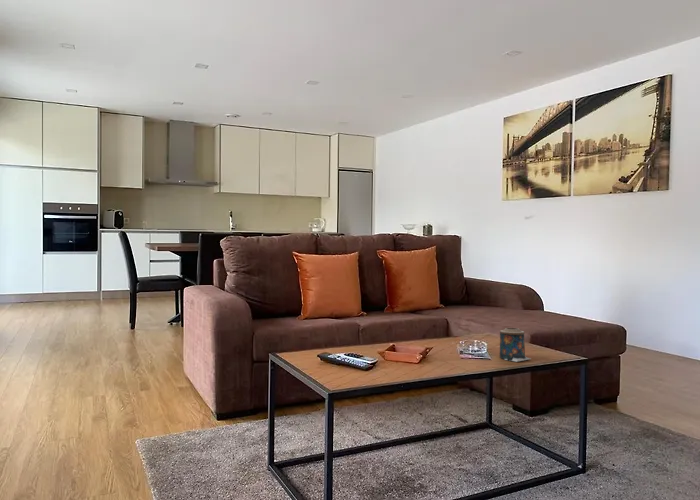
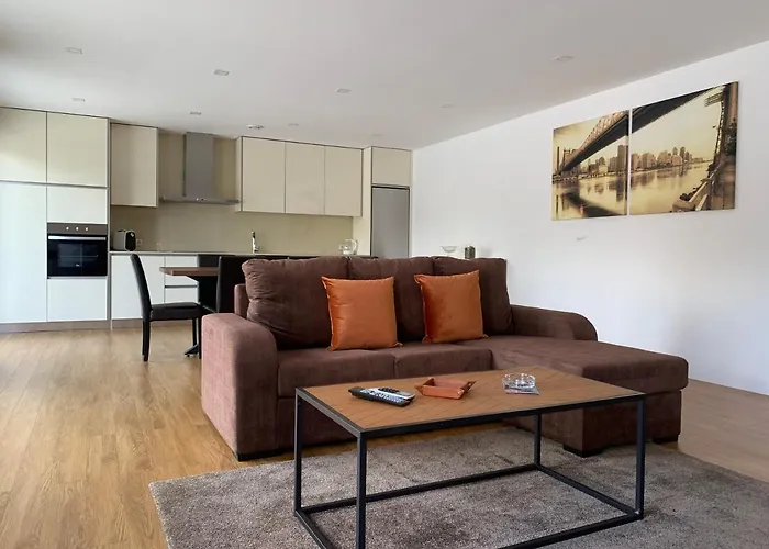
- candle (515, 343)
